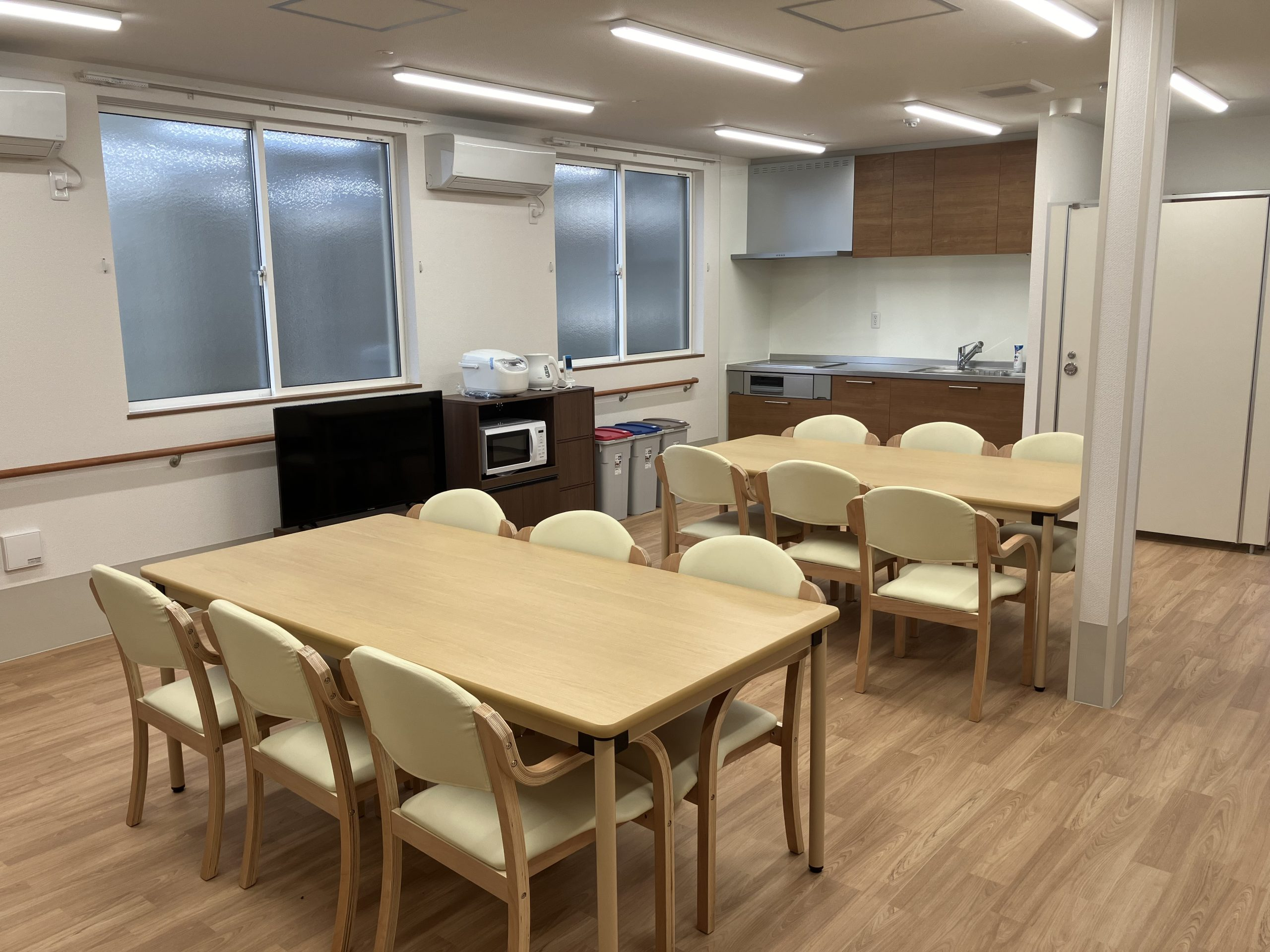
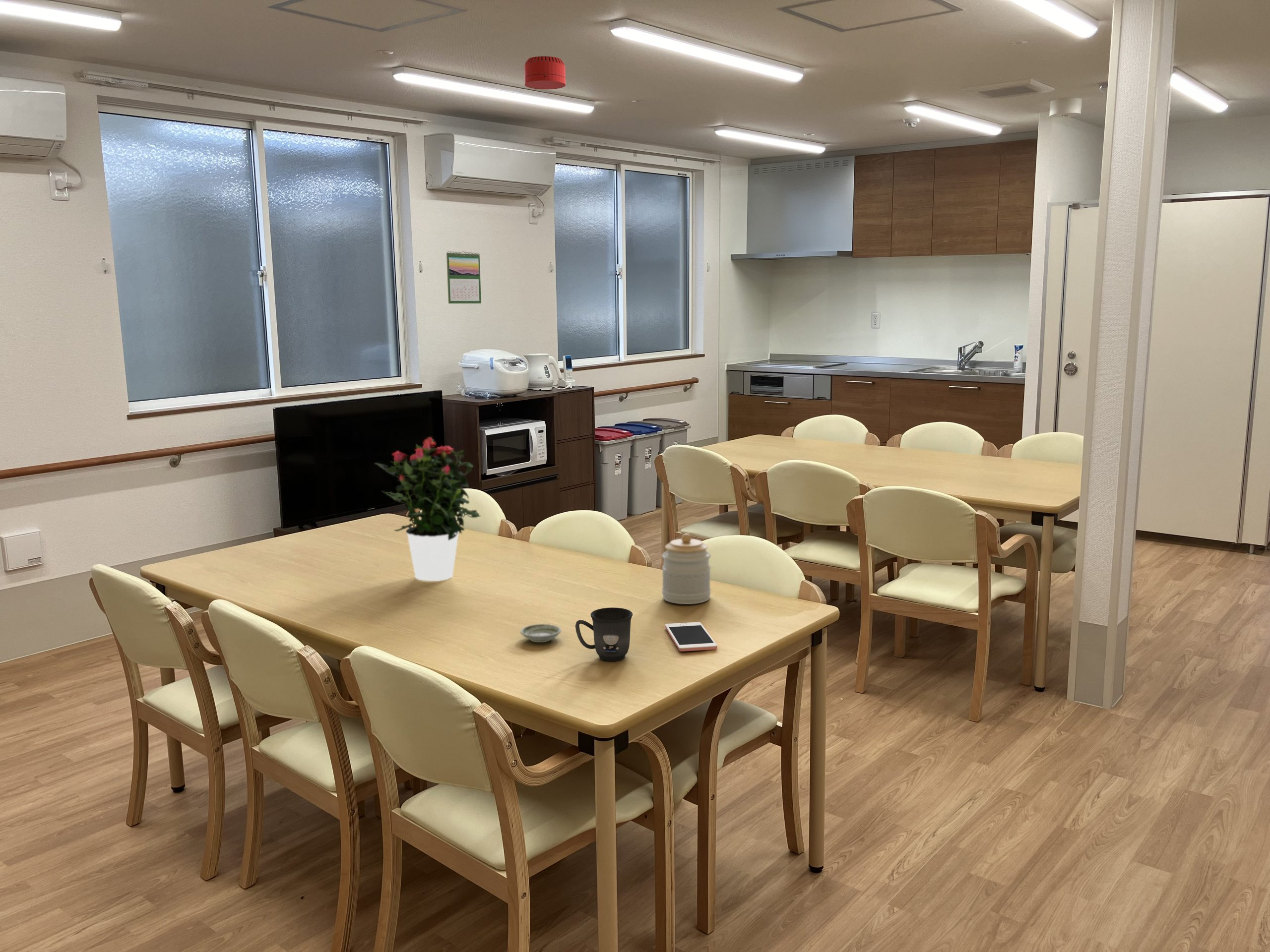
+ saucer (541, 634)
+ calendar (464, 277)
+ jar (686, 566)
+ cell phone (690, 636)
+ mug (604, 635)
+ smoke detector (545, 72)
+ potted flower (431, 509)
